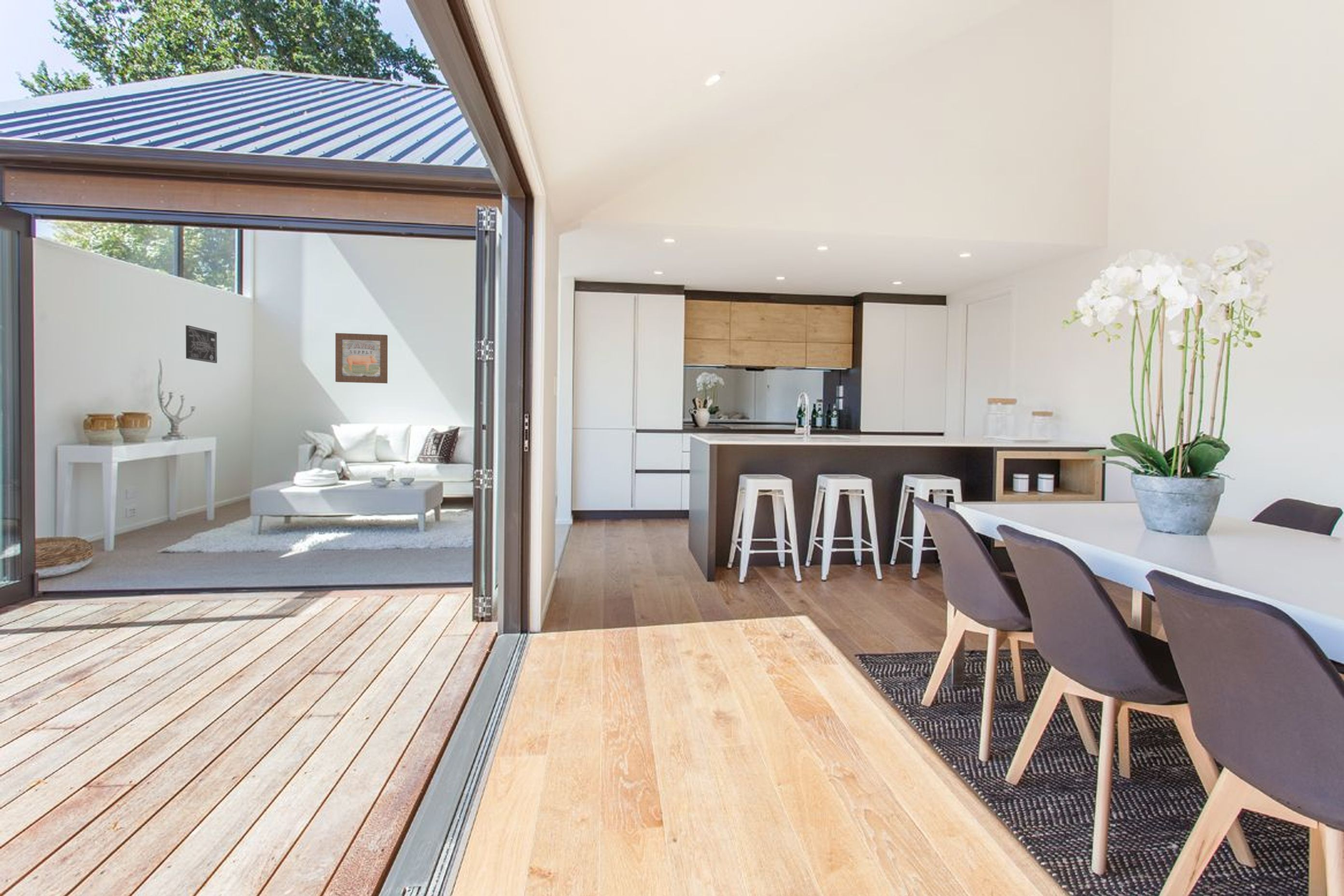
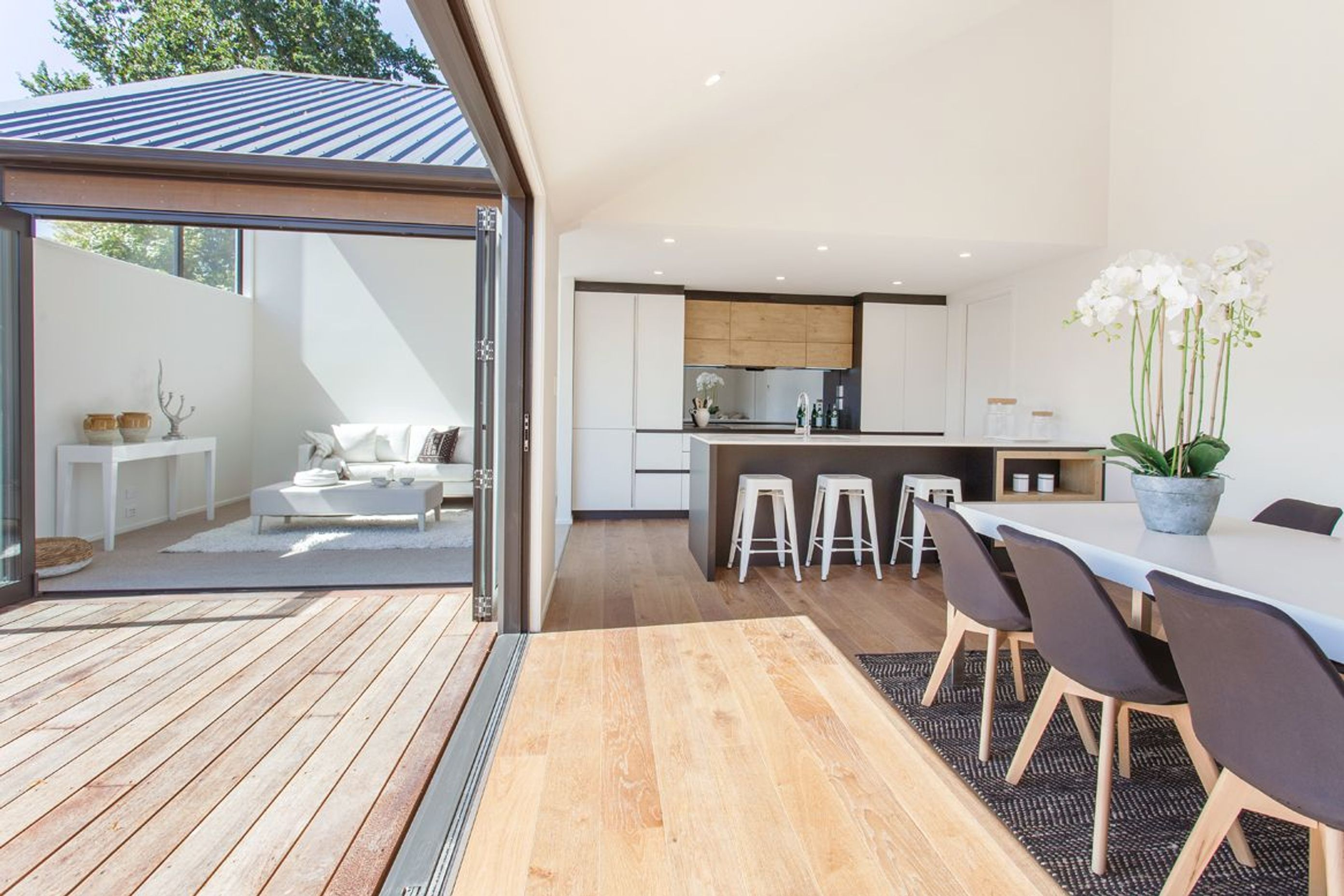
- wall art (362, 358)
- wall art (202, 345)
